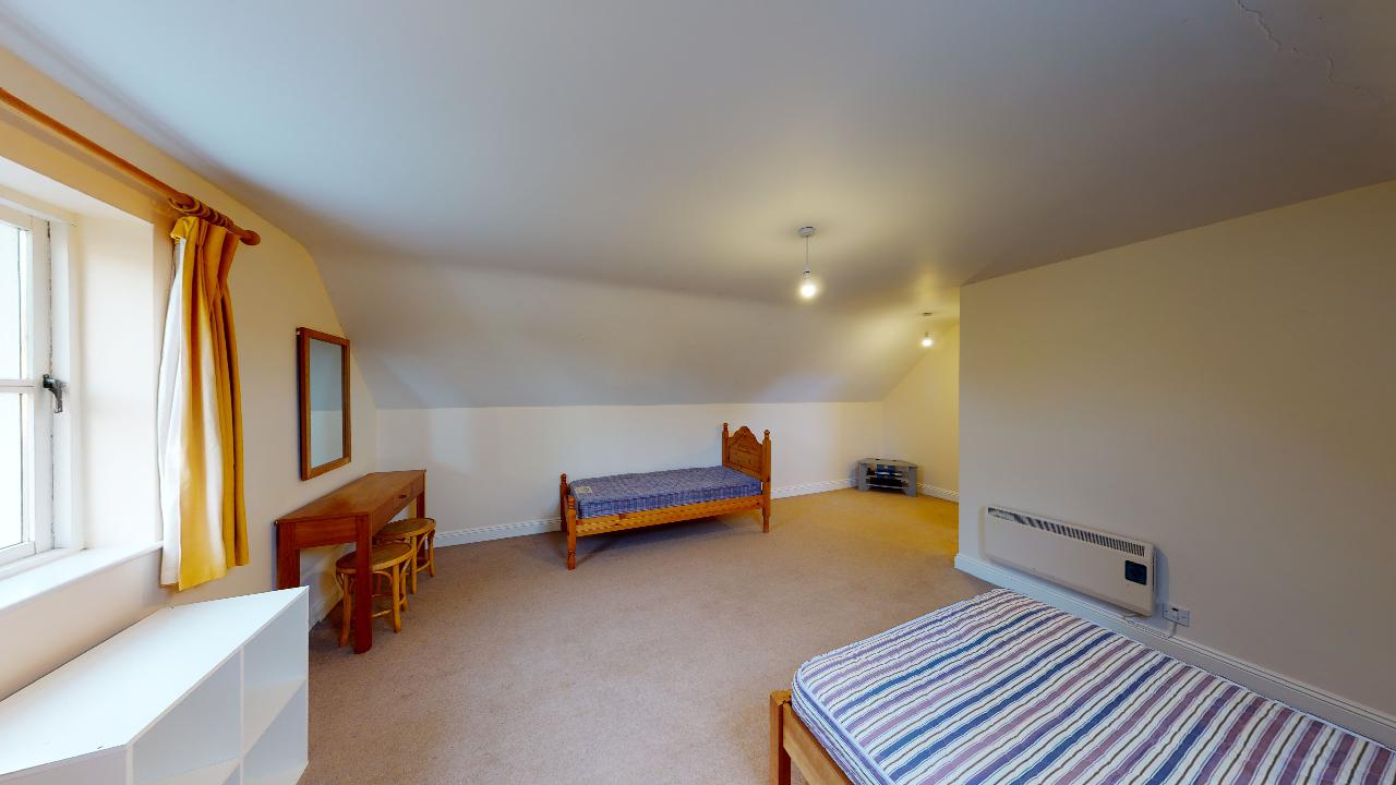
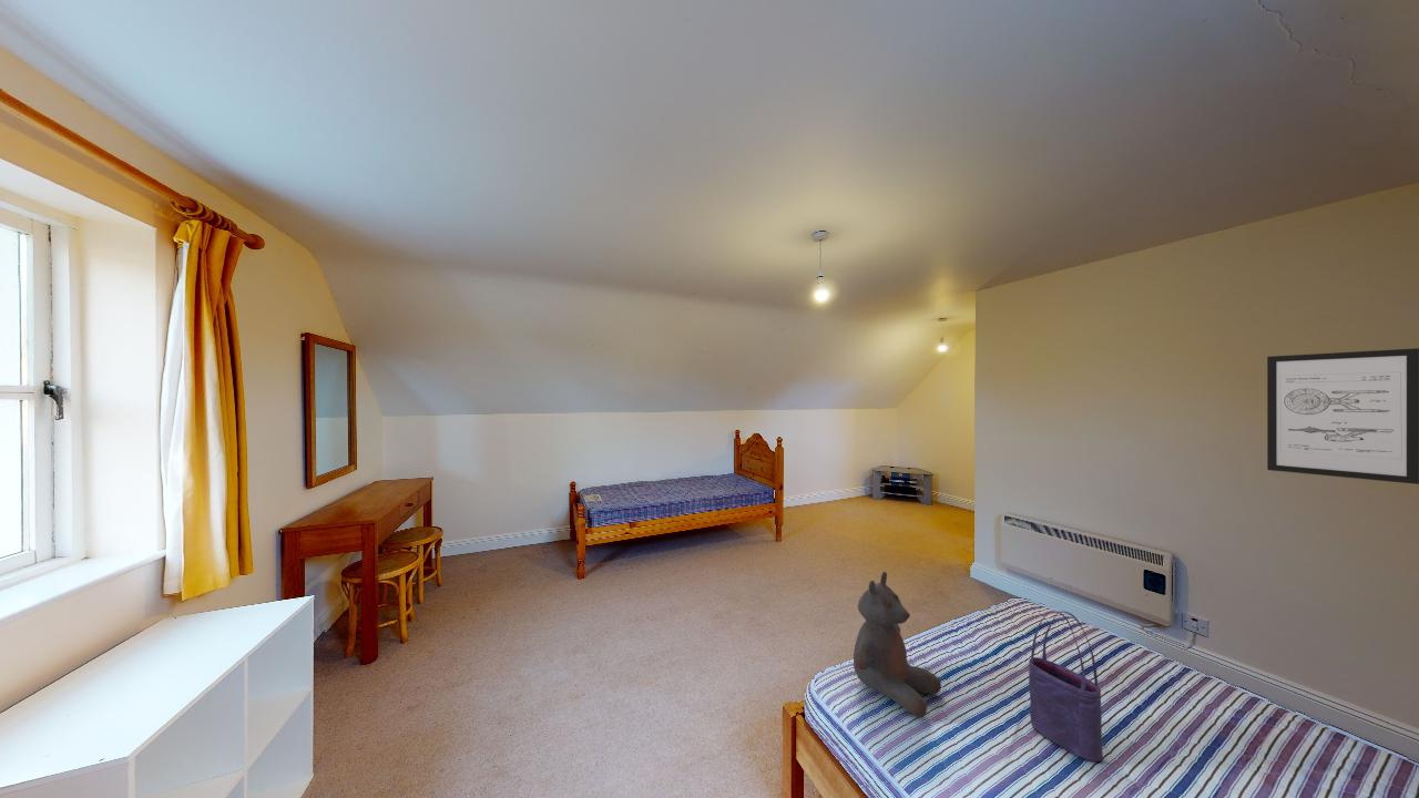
+ teddy bear (895, 635)
+ wall art (1336, 415)
+ tote bag (1063, 676)
